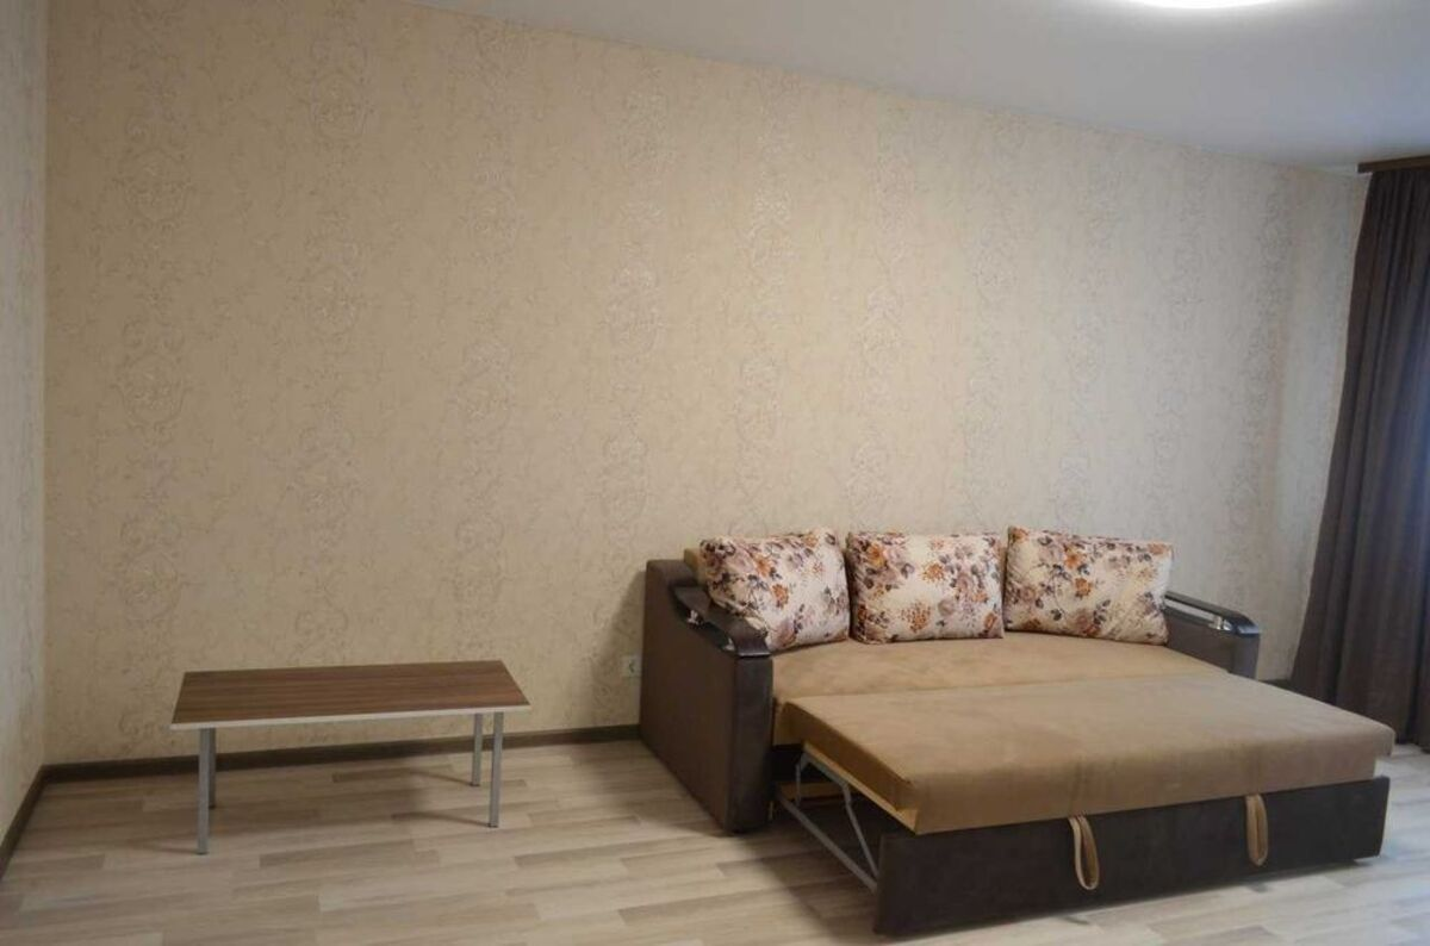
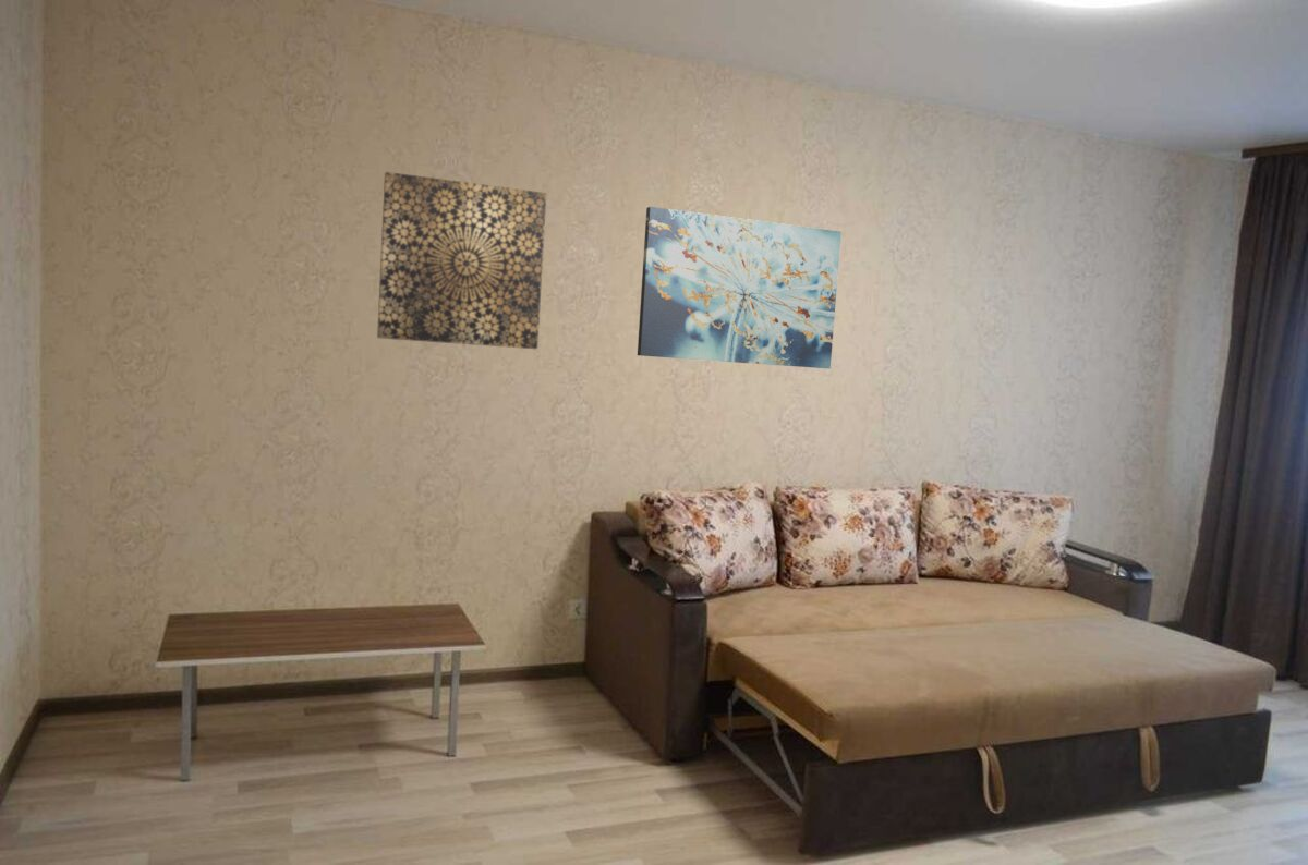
+ wall art (463, 264)
+ wall art (742, 291)
